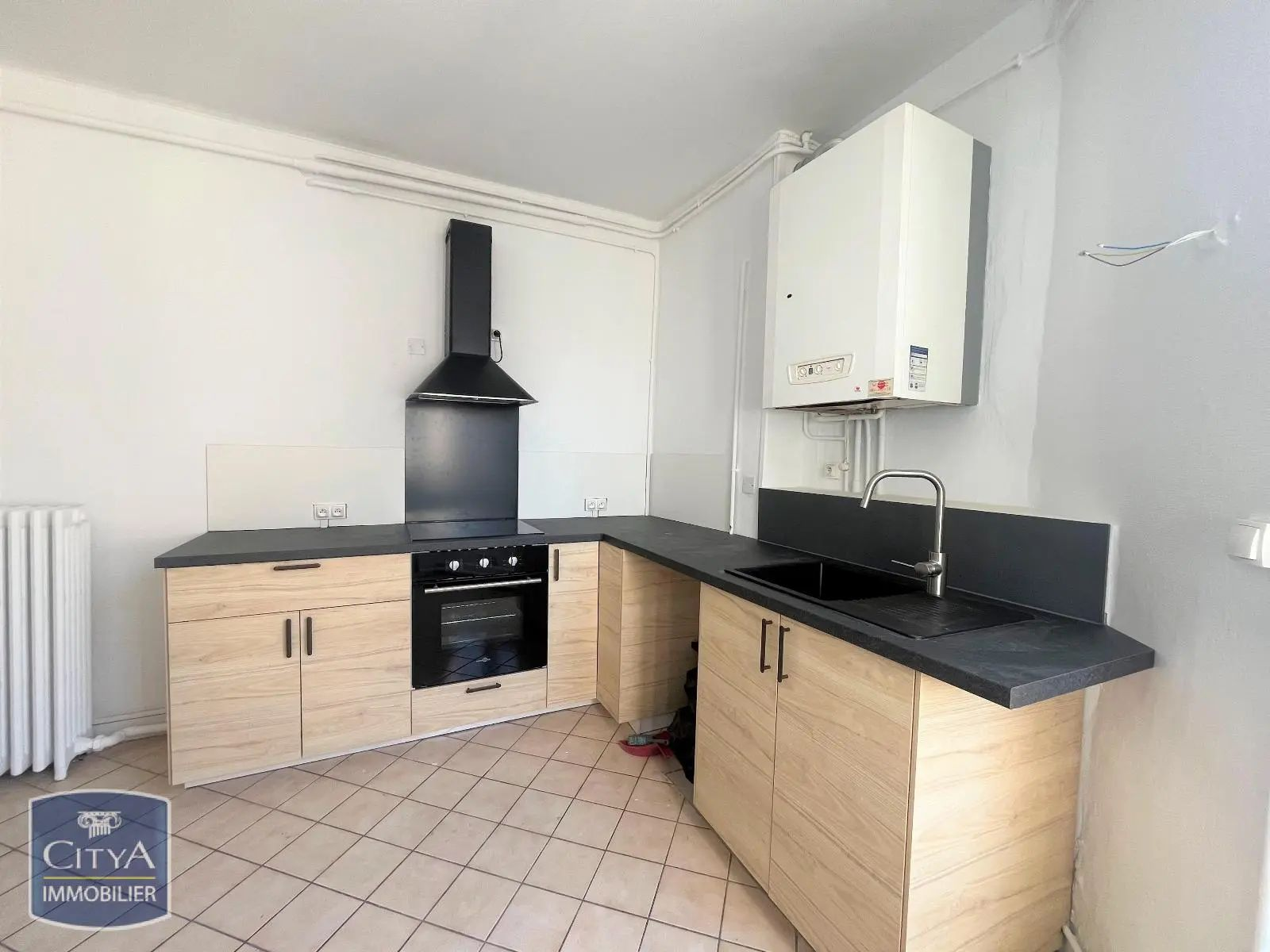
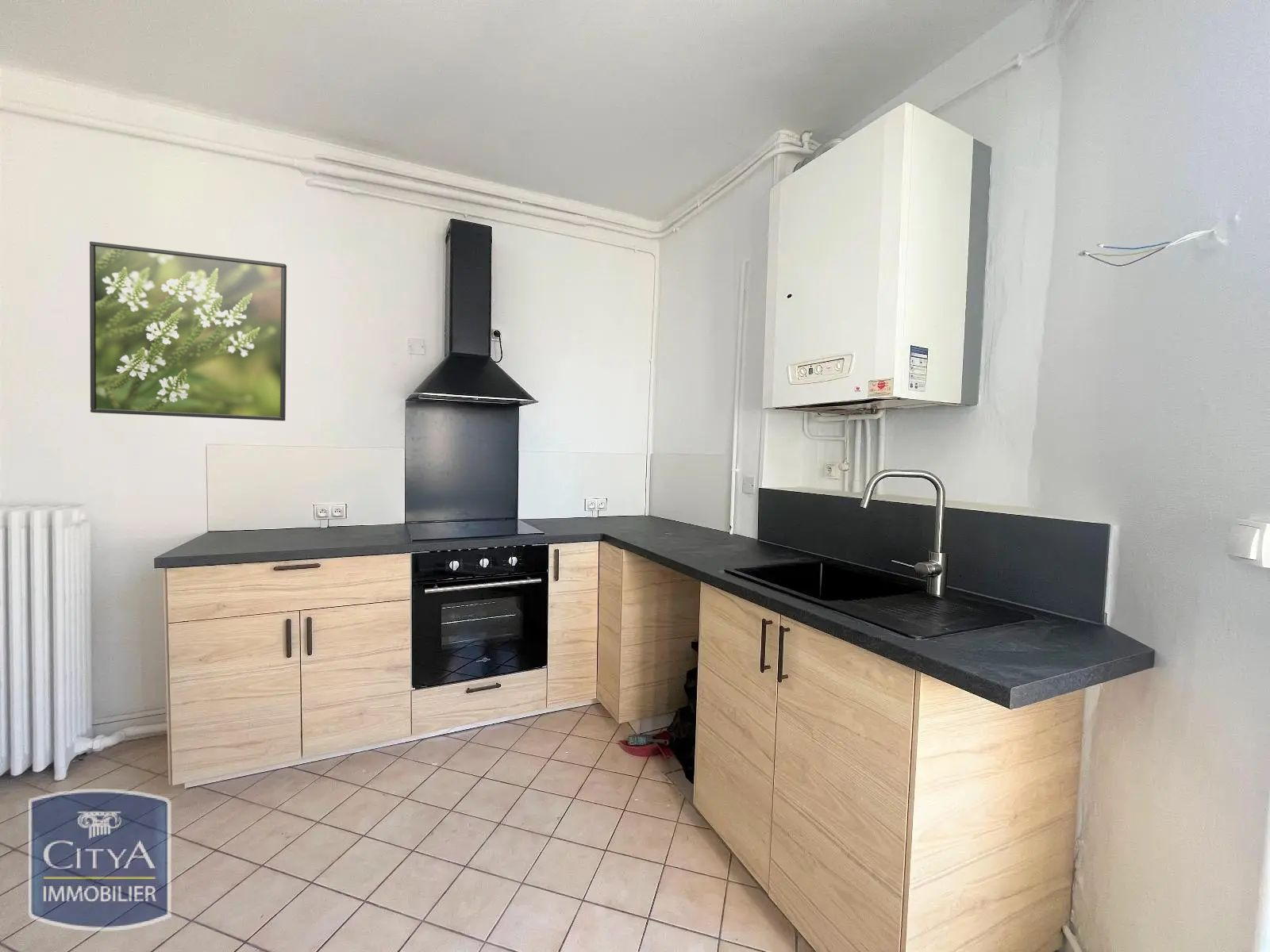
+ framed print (192, 336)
